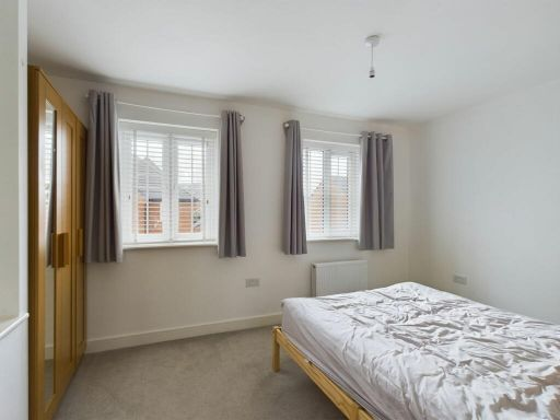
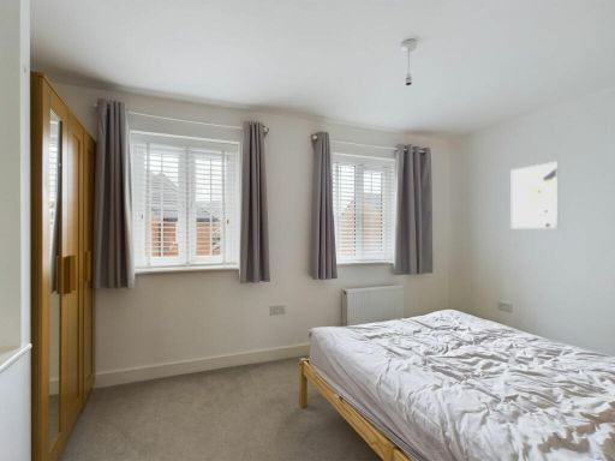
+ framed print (533, 197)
